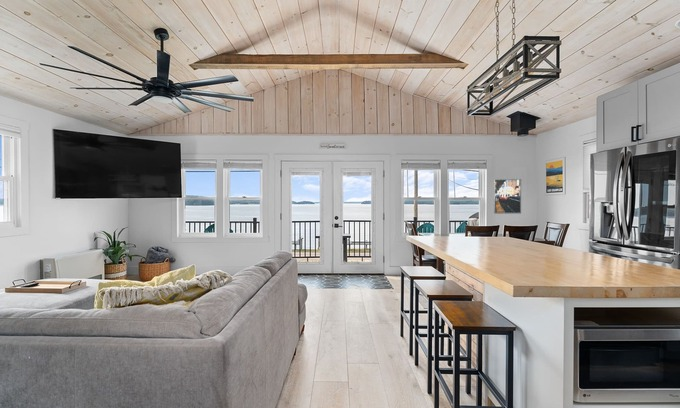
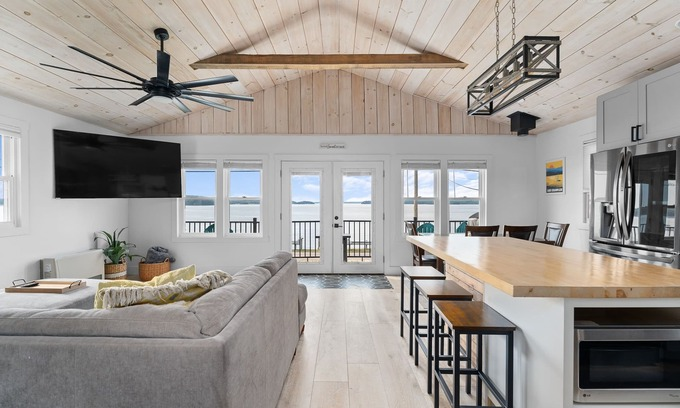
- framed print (507, 196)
